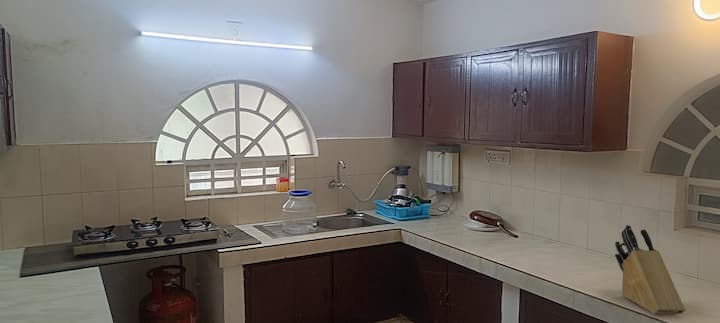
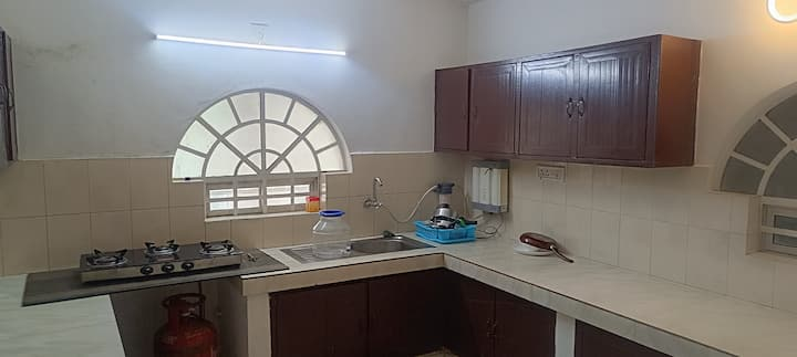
- knife block (646, 266)
